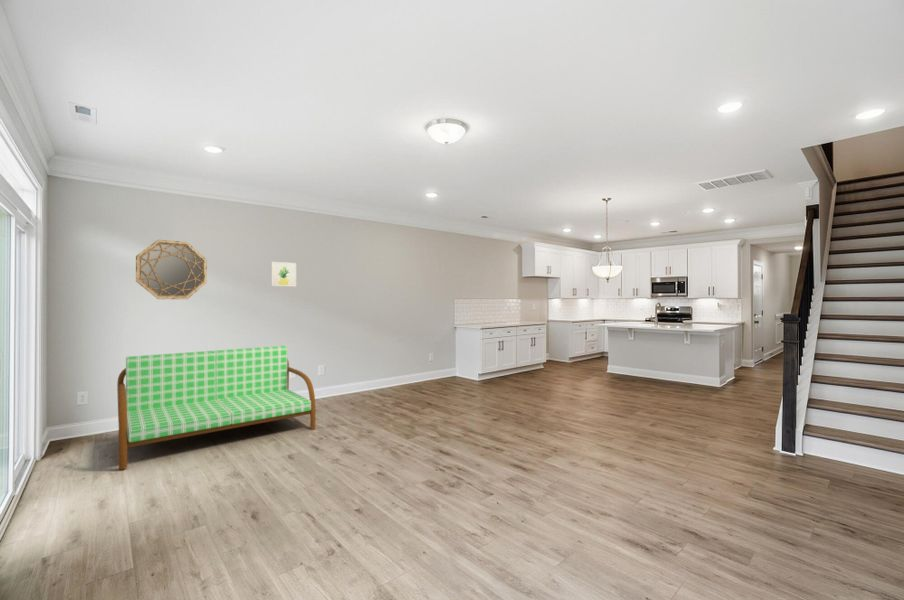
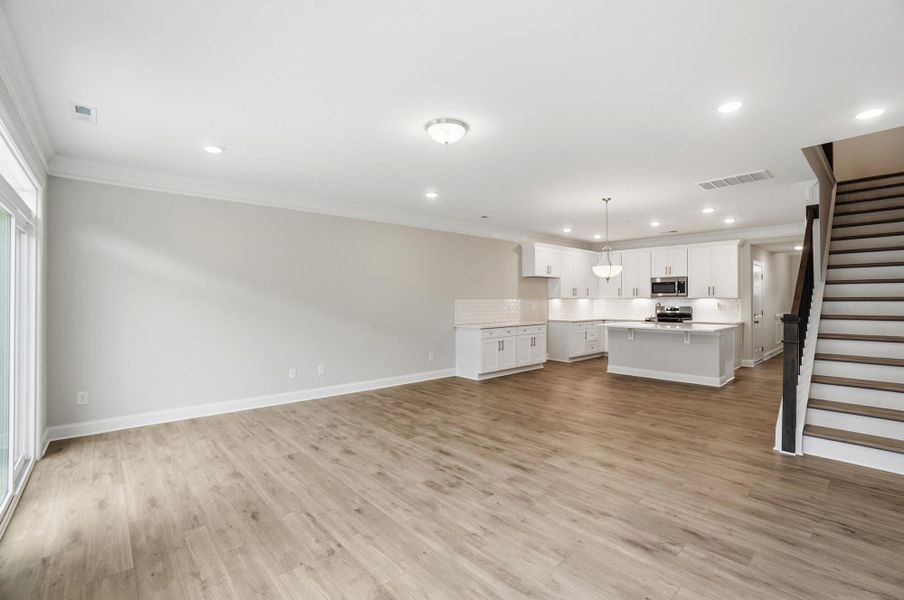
- sofa (221, 394)
- home mirror (172, 270)
- wall art (283, 274)
